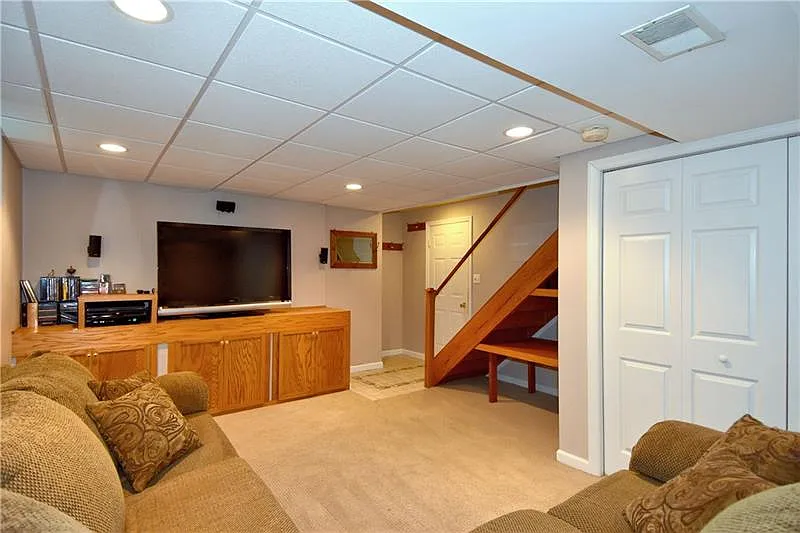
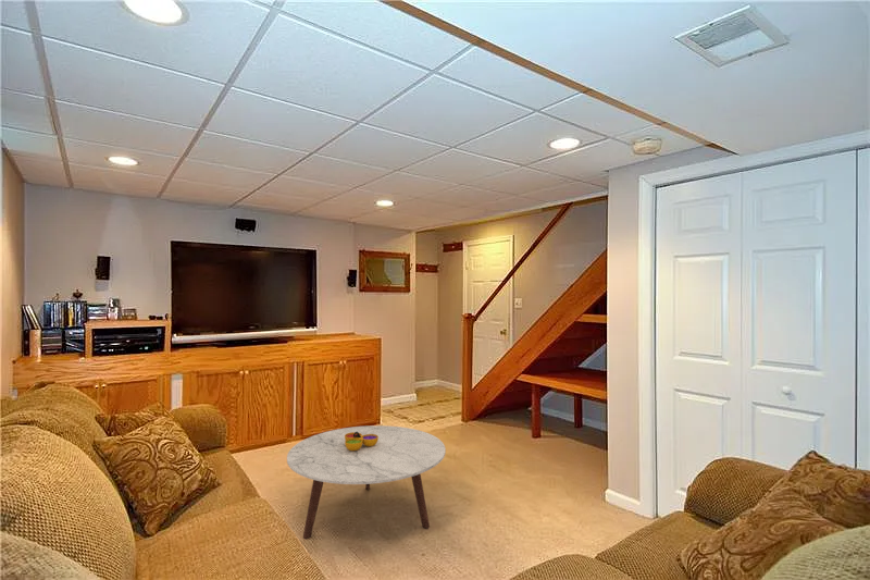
+ coffee table (368, 482)
+ decorative bowl (357, 437)
